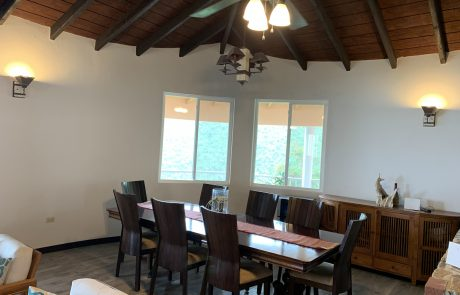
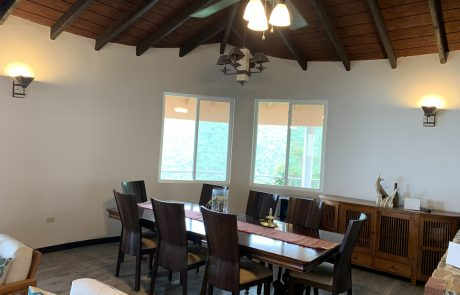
+ candle holder (269, 216)
